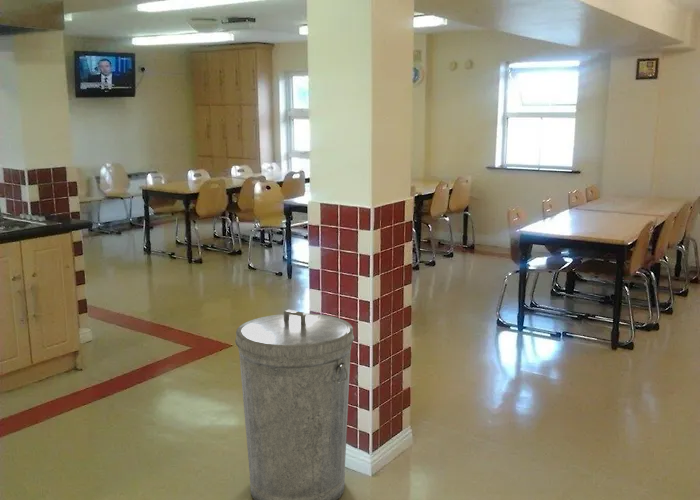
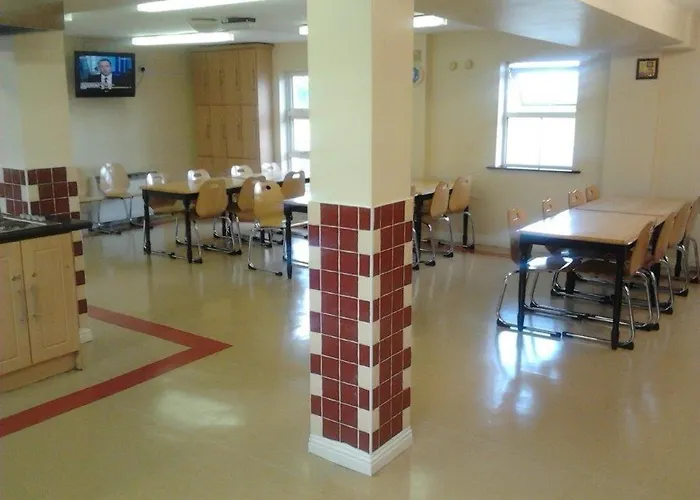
- trash can (296, 401)
